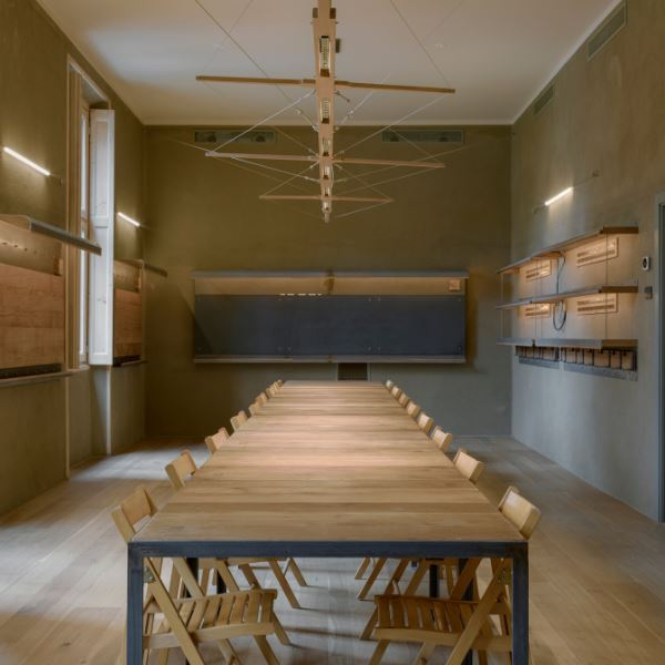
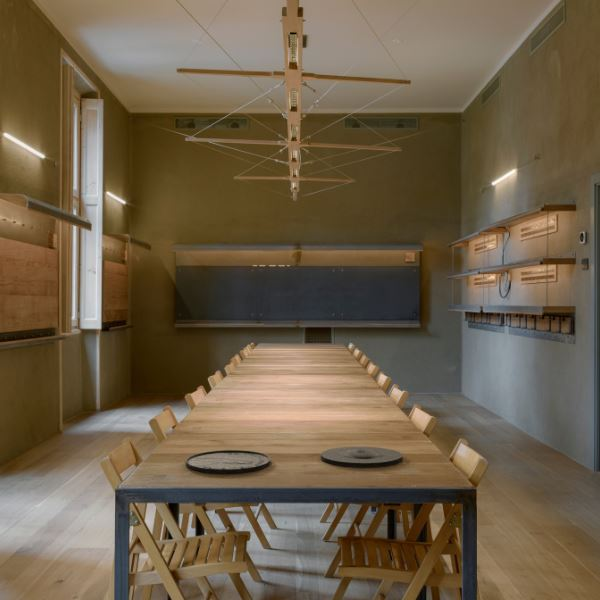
+ plate (228, 461)
+ plate (361, 453)
